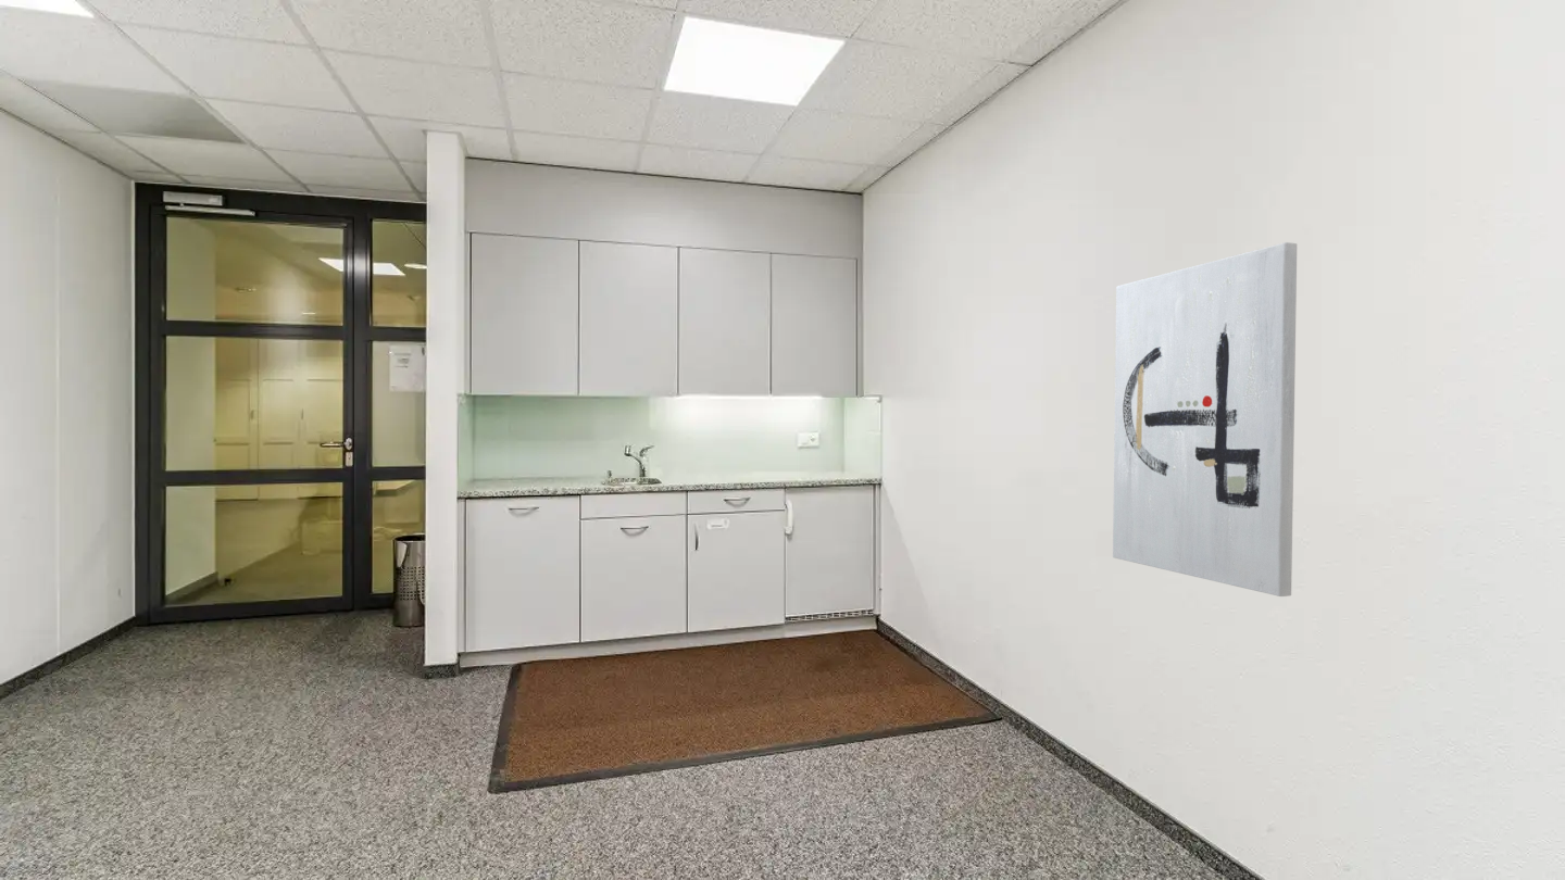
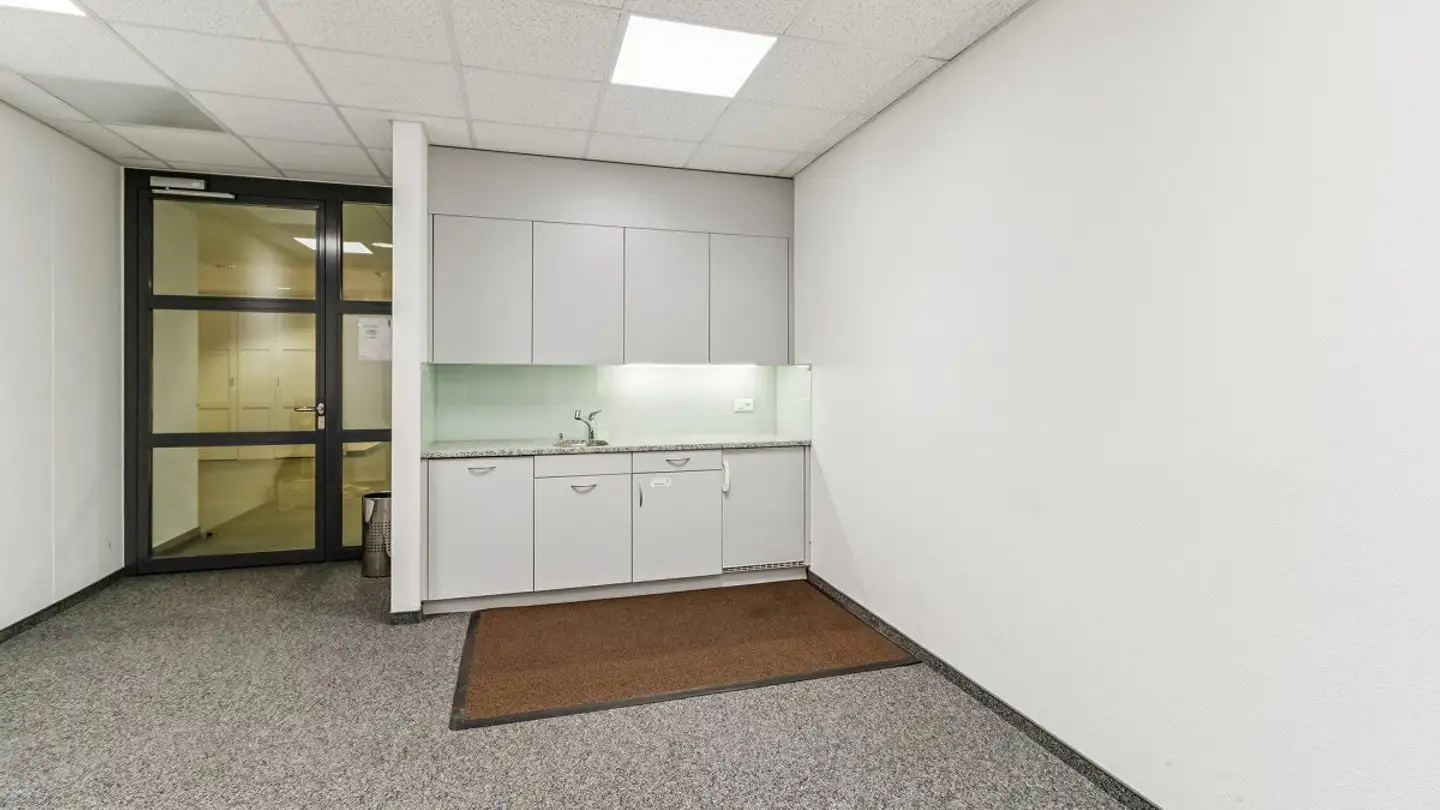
- wall art (1192, 420)
